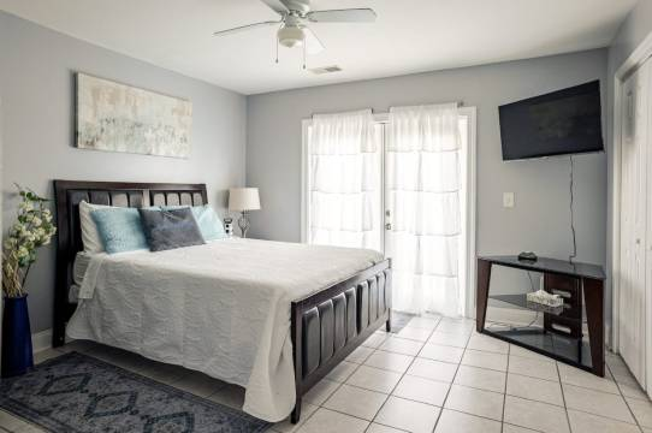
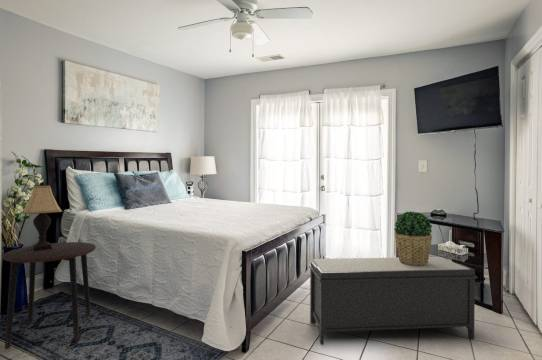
+ potted plant (412, 236)
+ lamp (42, 215)
+ side table (34, 288)
+ bench (387, 296)
